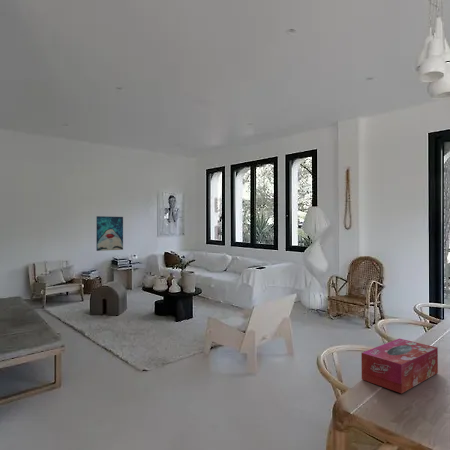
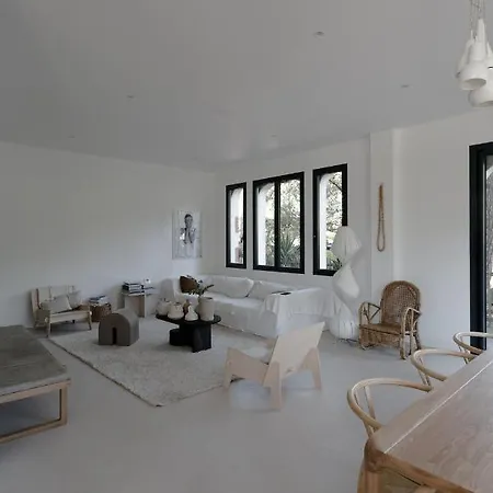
- tissue box (400, 363)
- wall art (110, 233)
